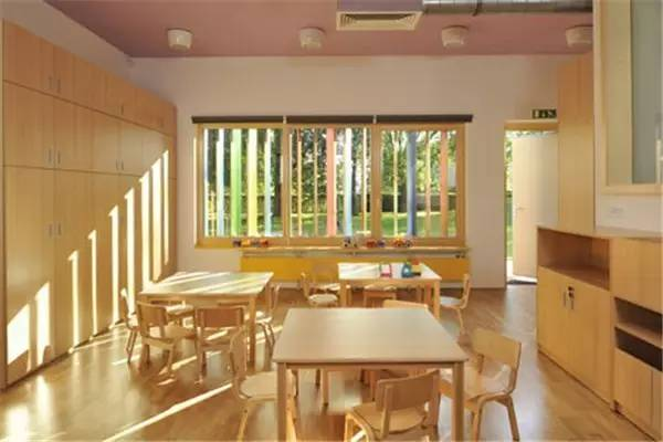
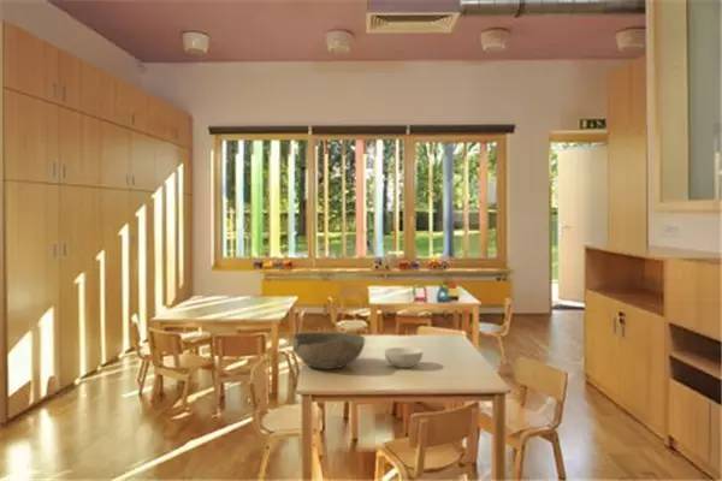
+ bowl (329, 349)
+ cereal bowl (403, 357)
